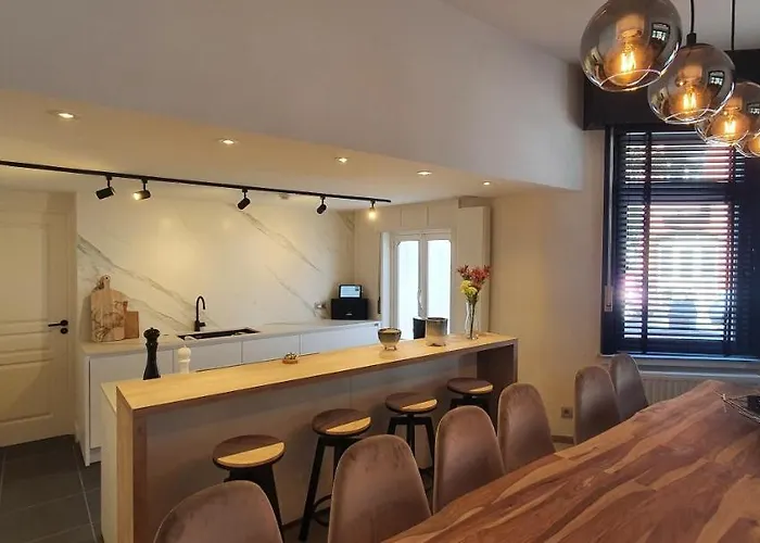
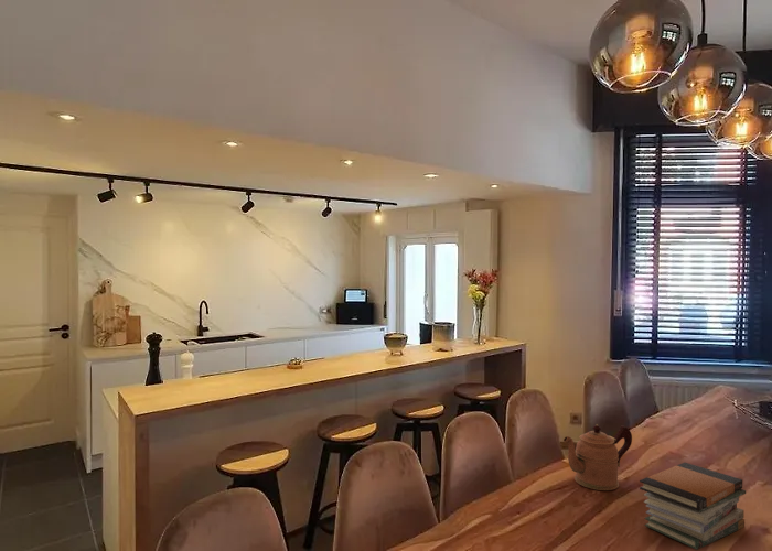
+ coffeepot (597, 453)
+ book stack (691, 503)
